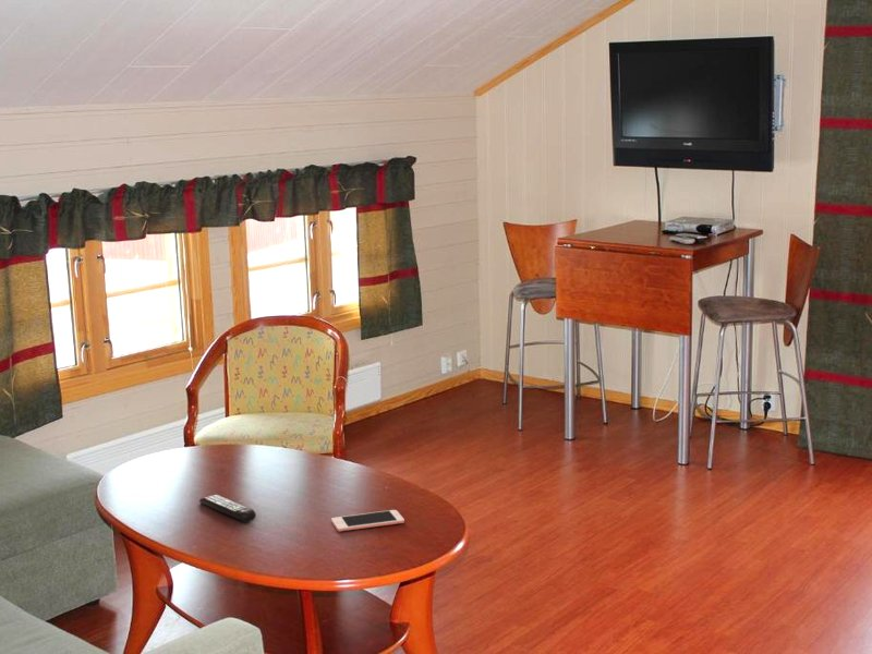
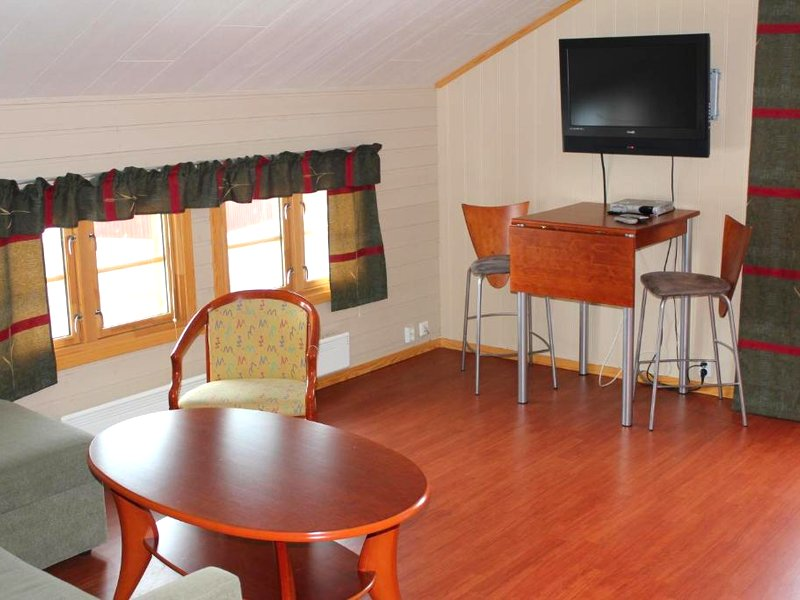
- cell phone (367, 520)
- remote control (227, 507)
